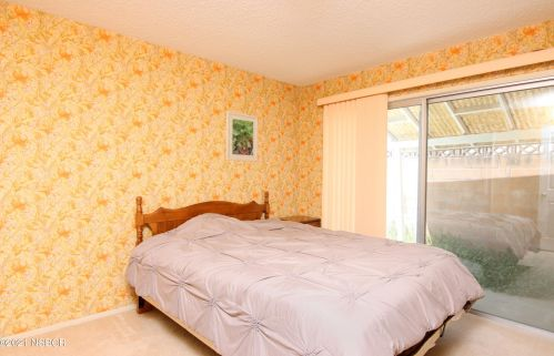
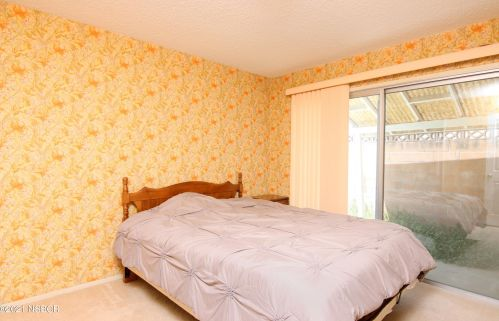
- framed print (242, 138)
